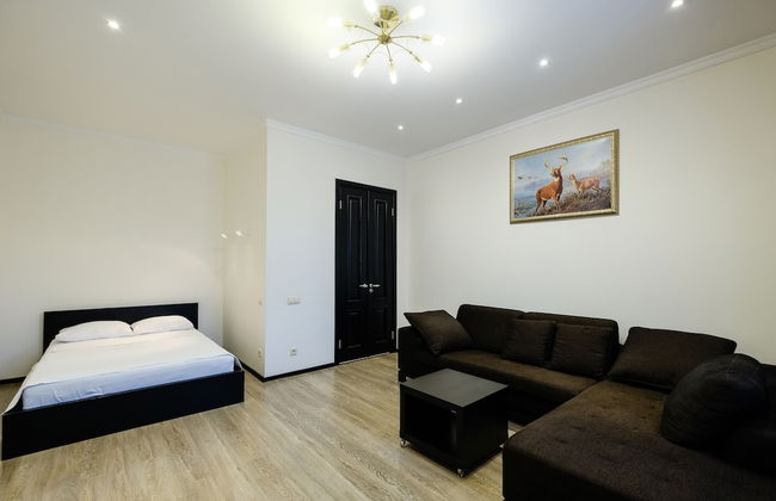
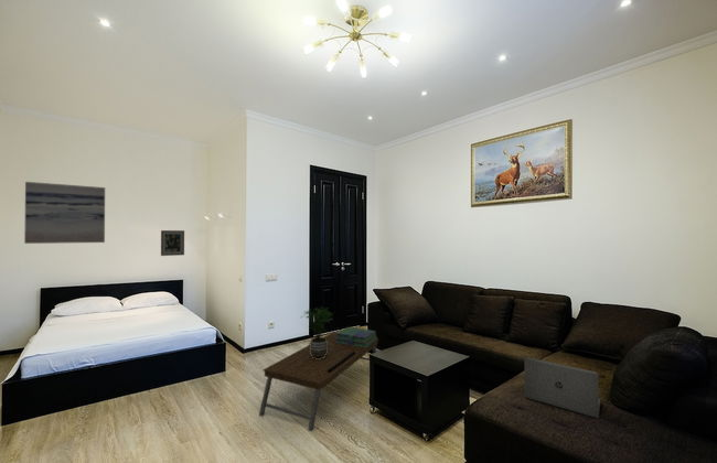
+ potted plant (319, 329)
+ coffee table (328, 368)
+ laptop (561, 379)
+ wall art (172, 243)
+ wall art (67, 214)
+ stack of books (356, 334)
